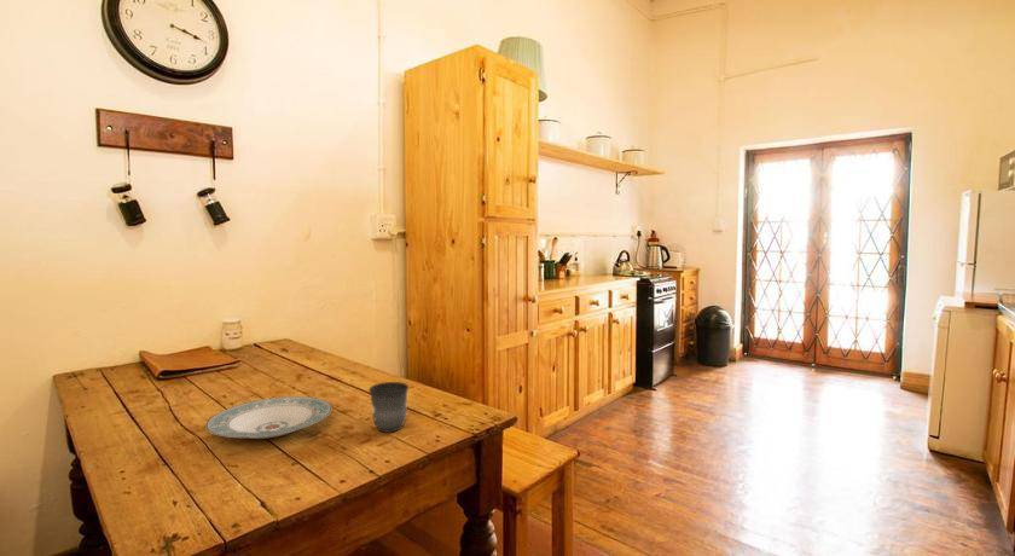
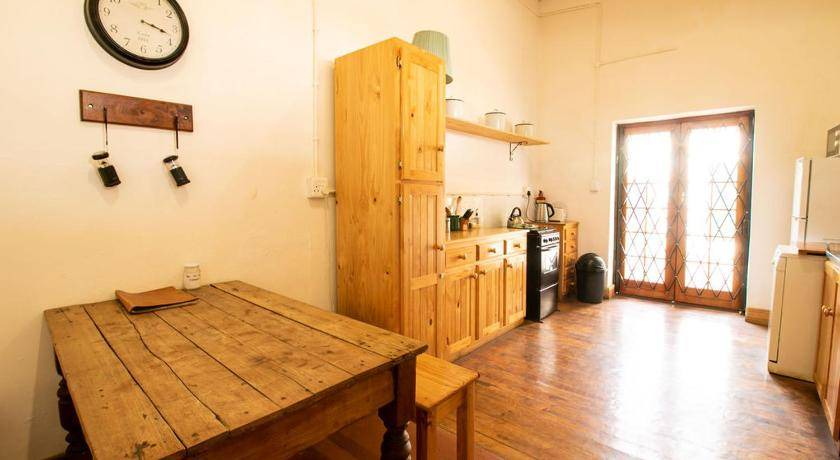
- mug (388, 405)
- plate (272, 421)
